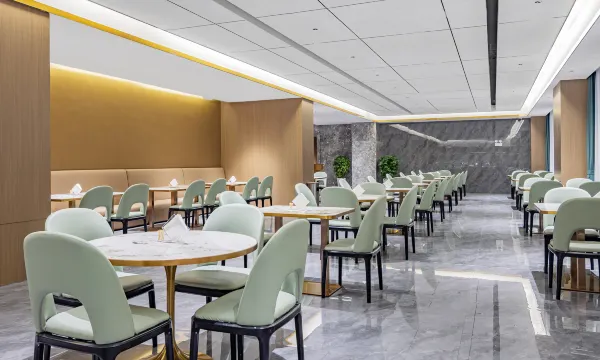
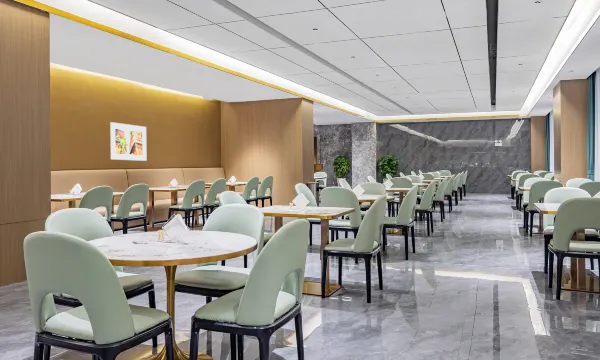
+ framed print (129, 142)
